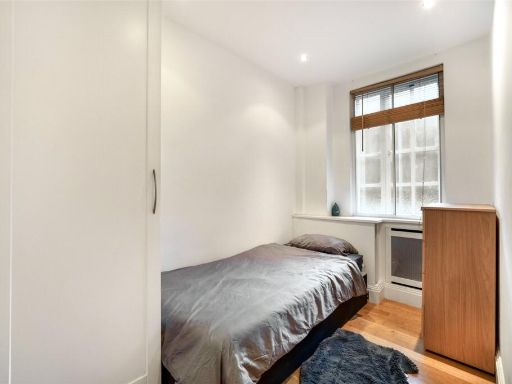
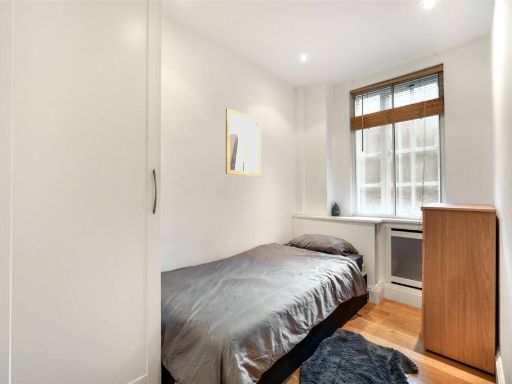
+ wall art (244, 144)
